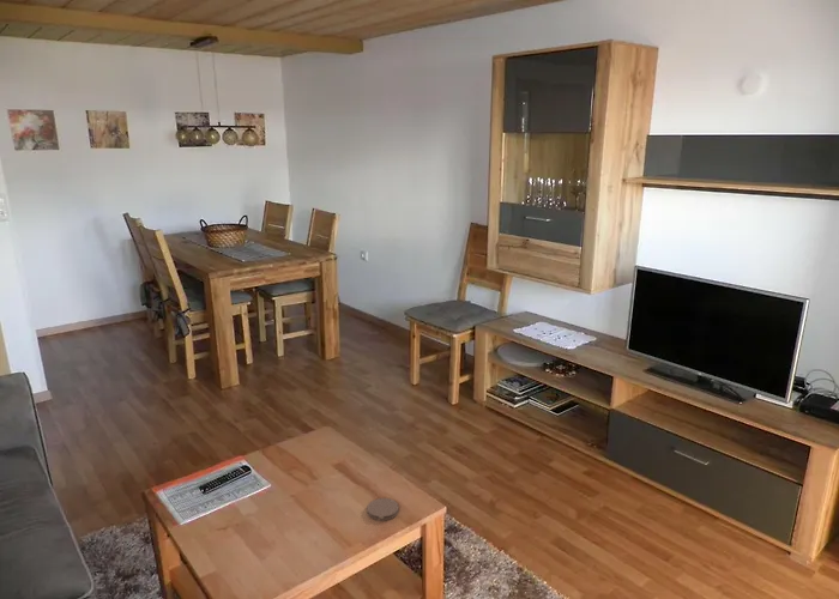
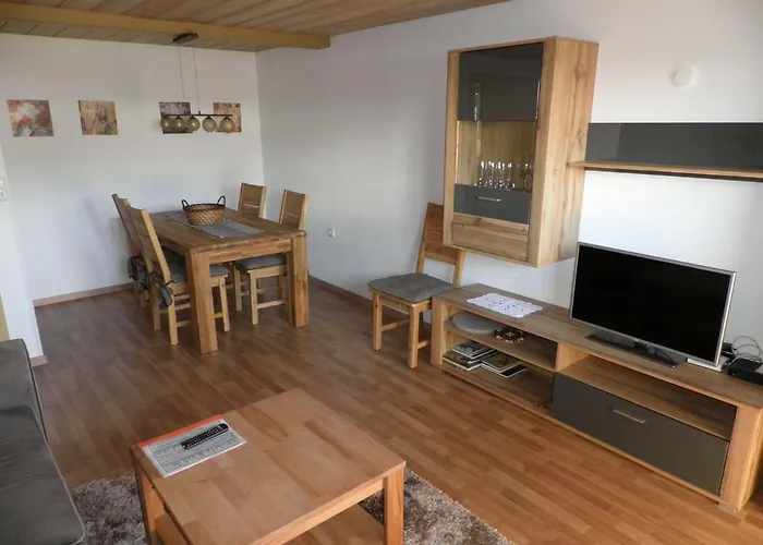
- coaster (382, 508)
